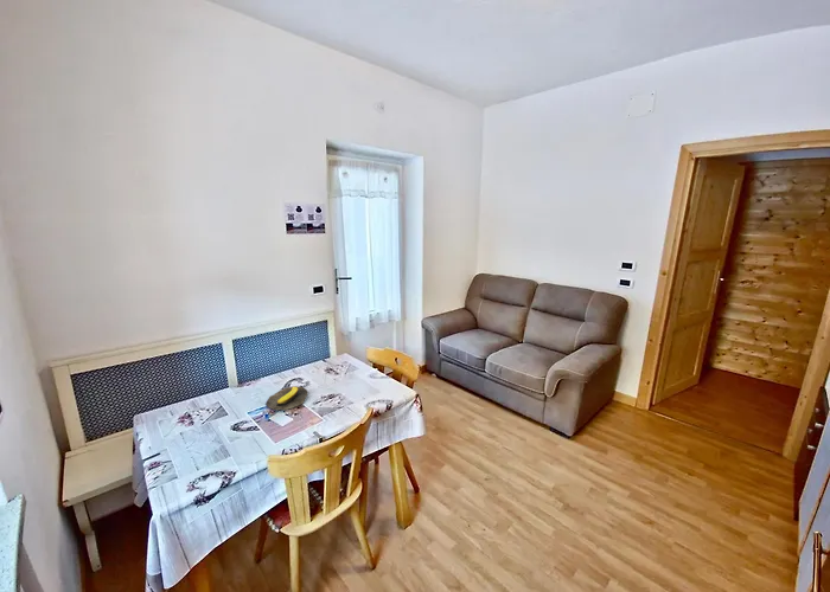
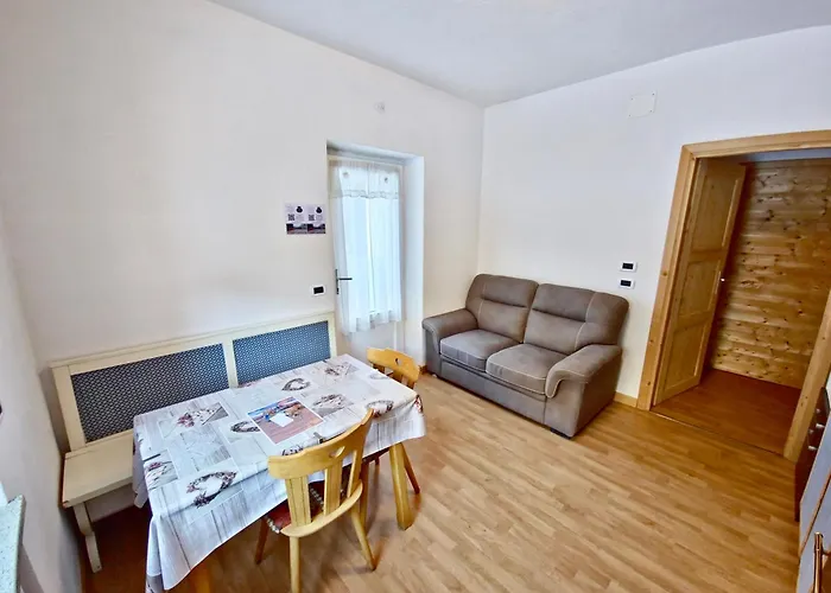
- banana (287, 394)
